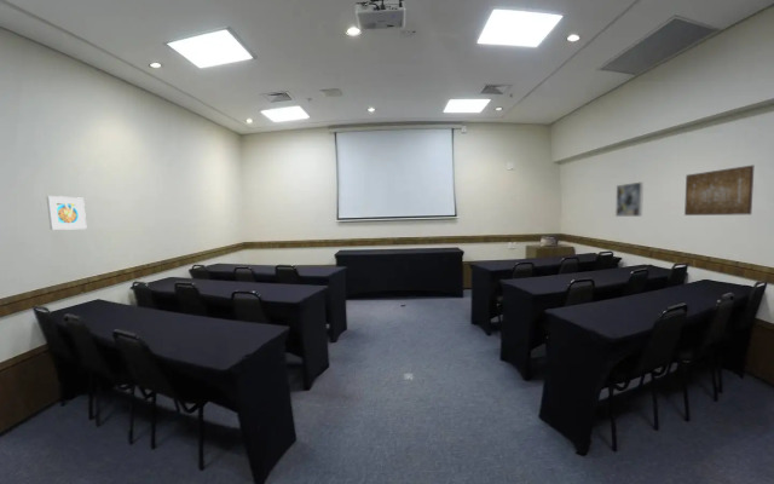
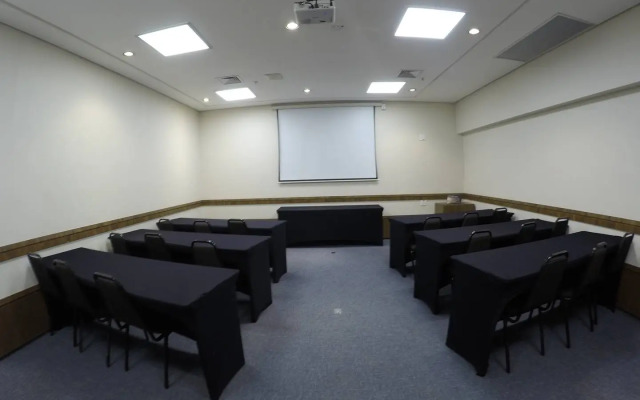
- wall art (715, 192)
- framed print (628, 200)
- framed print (67, 213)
